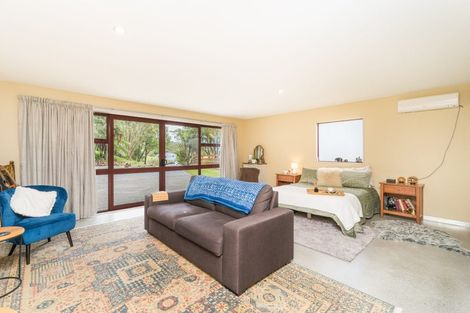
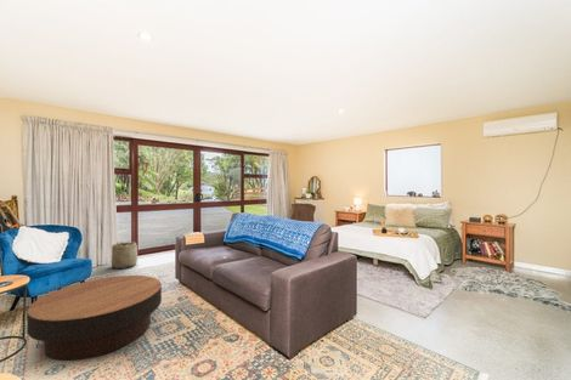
+ basket (124, 253)
+ coffee table (102, 312)
